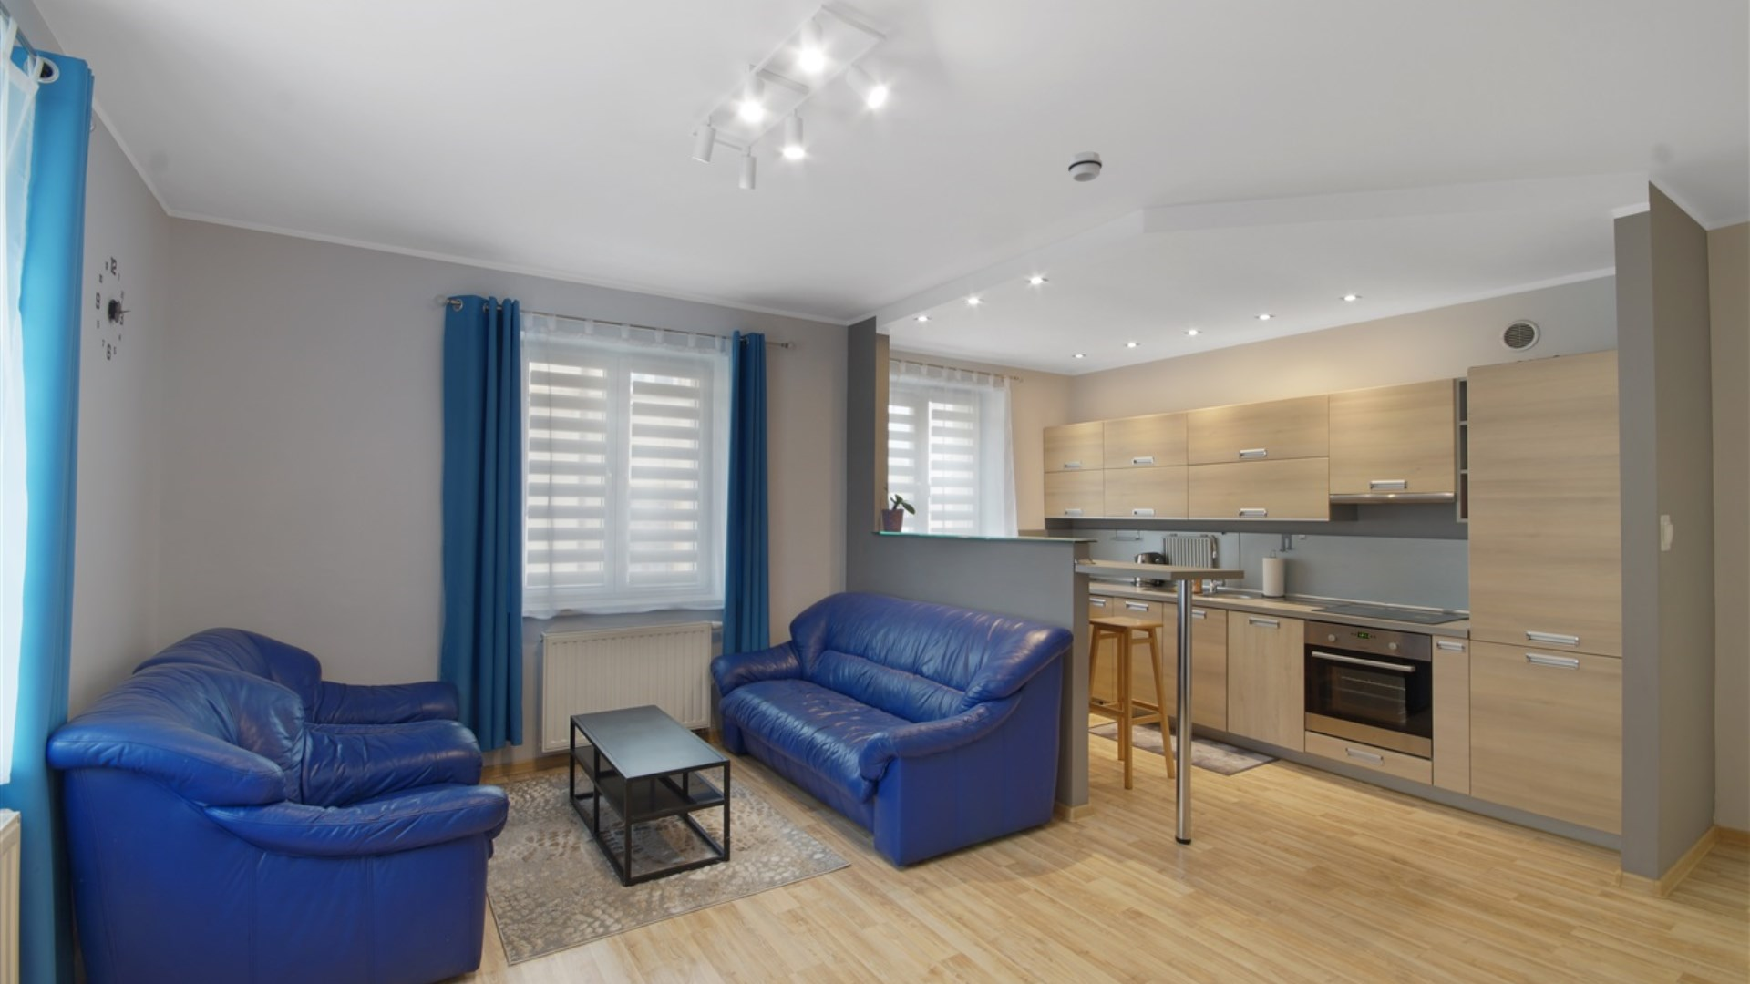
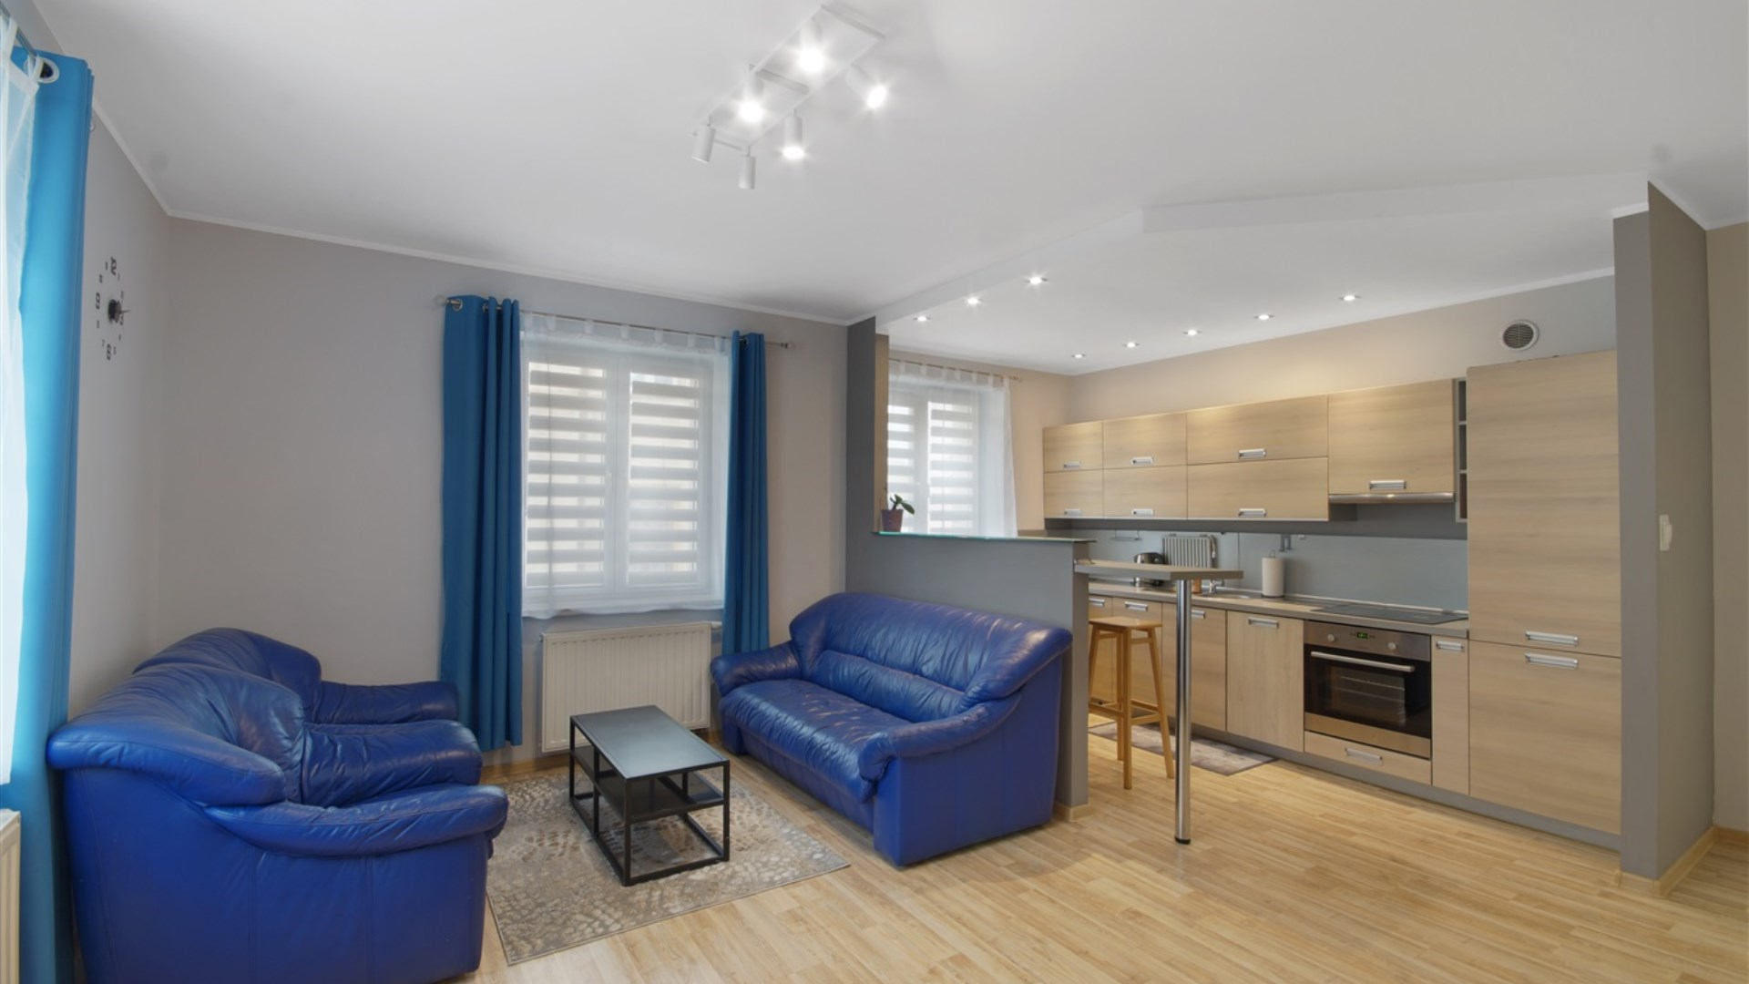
- smoke detector (1084, 167)
